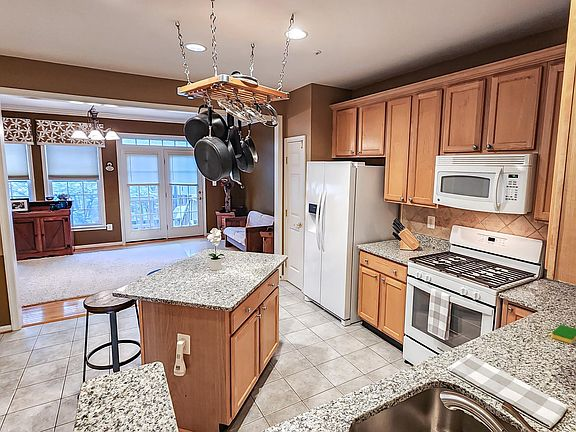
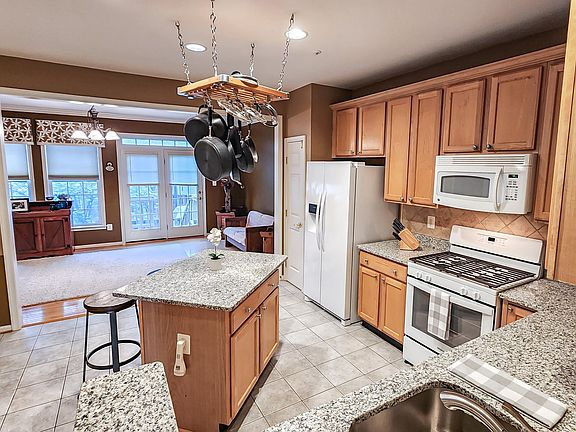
- dish sponge (565, 333)
